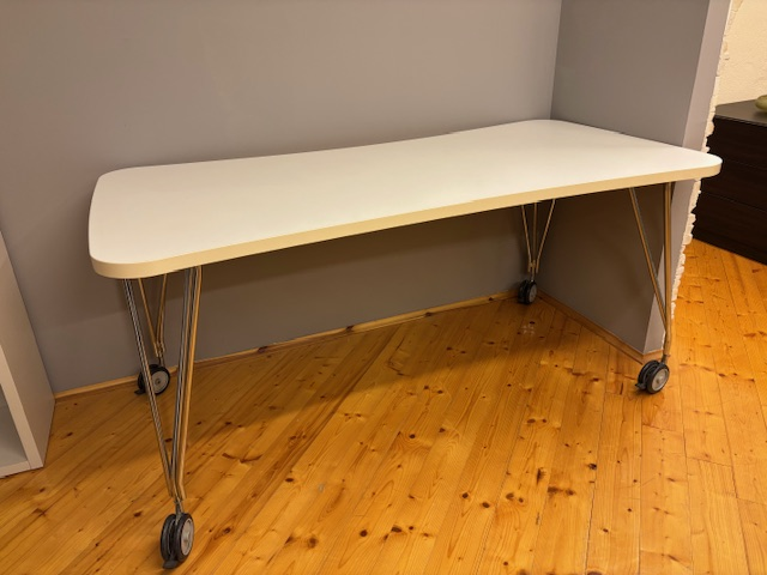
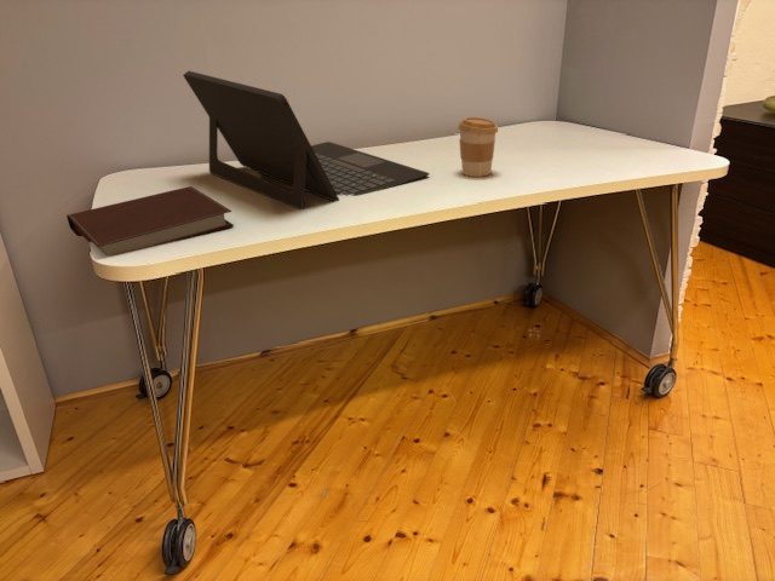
+ coffee cup (477, 145)
+ notebook (150, 219)
+ laptop (302, 128)
